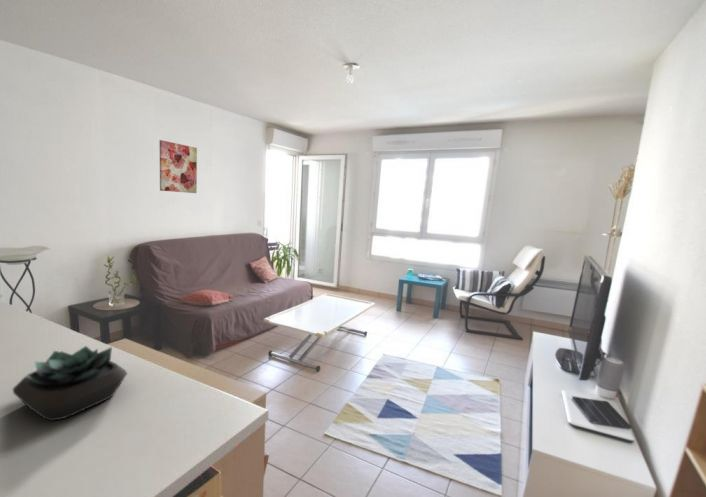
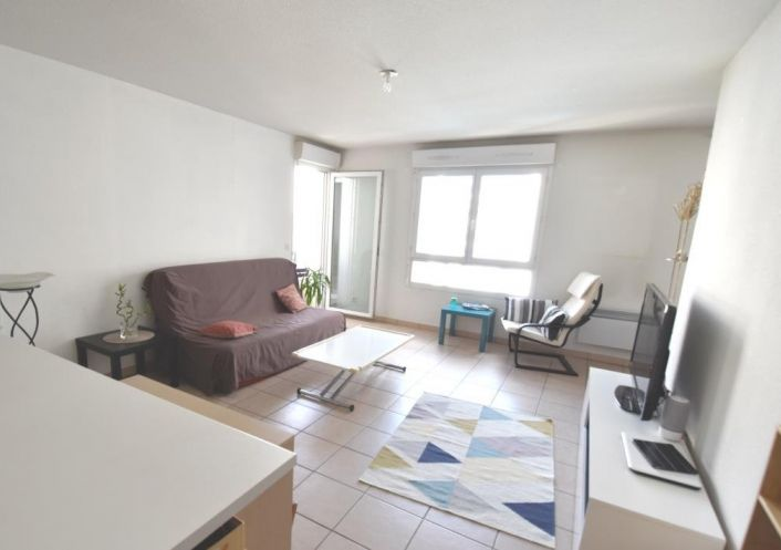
- succulent plant (73, 377)
- wall art (179, 168)
